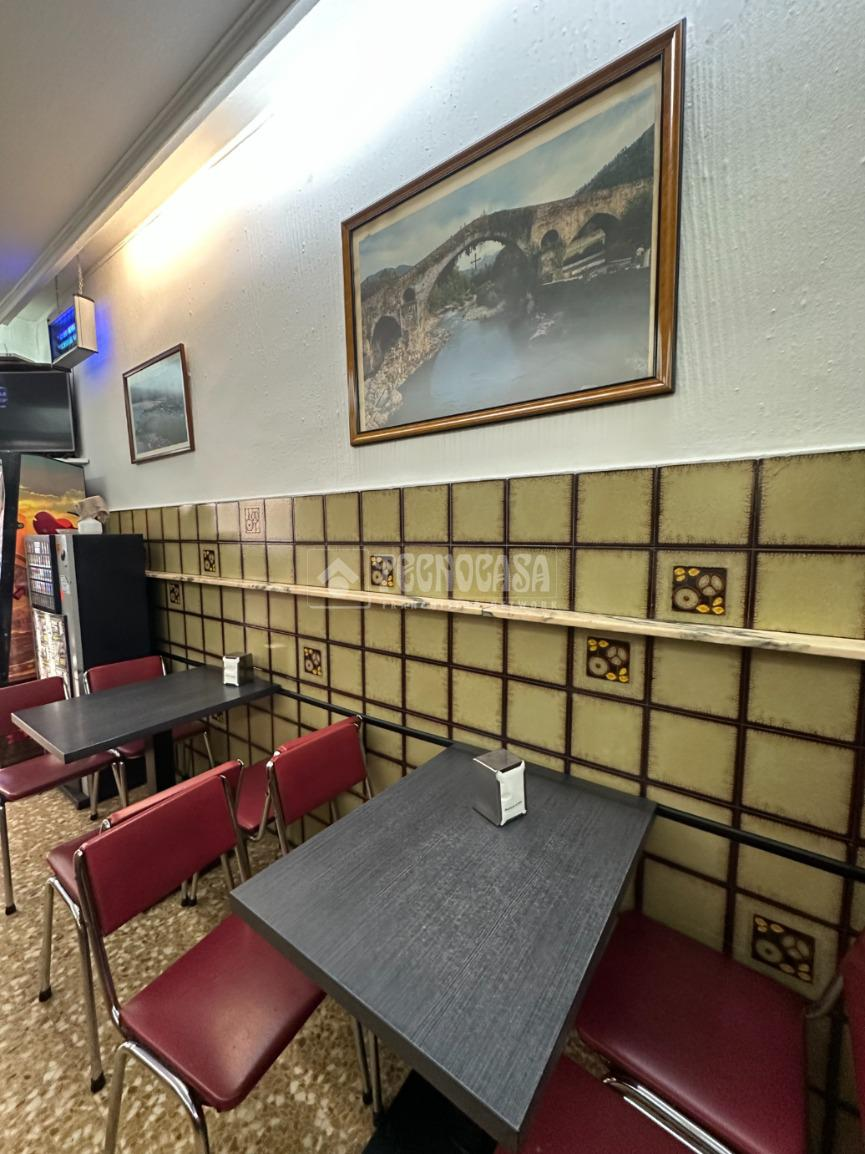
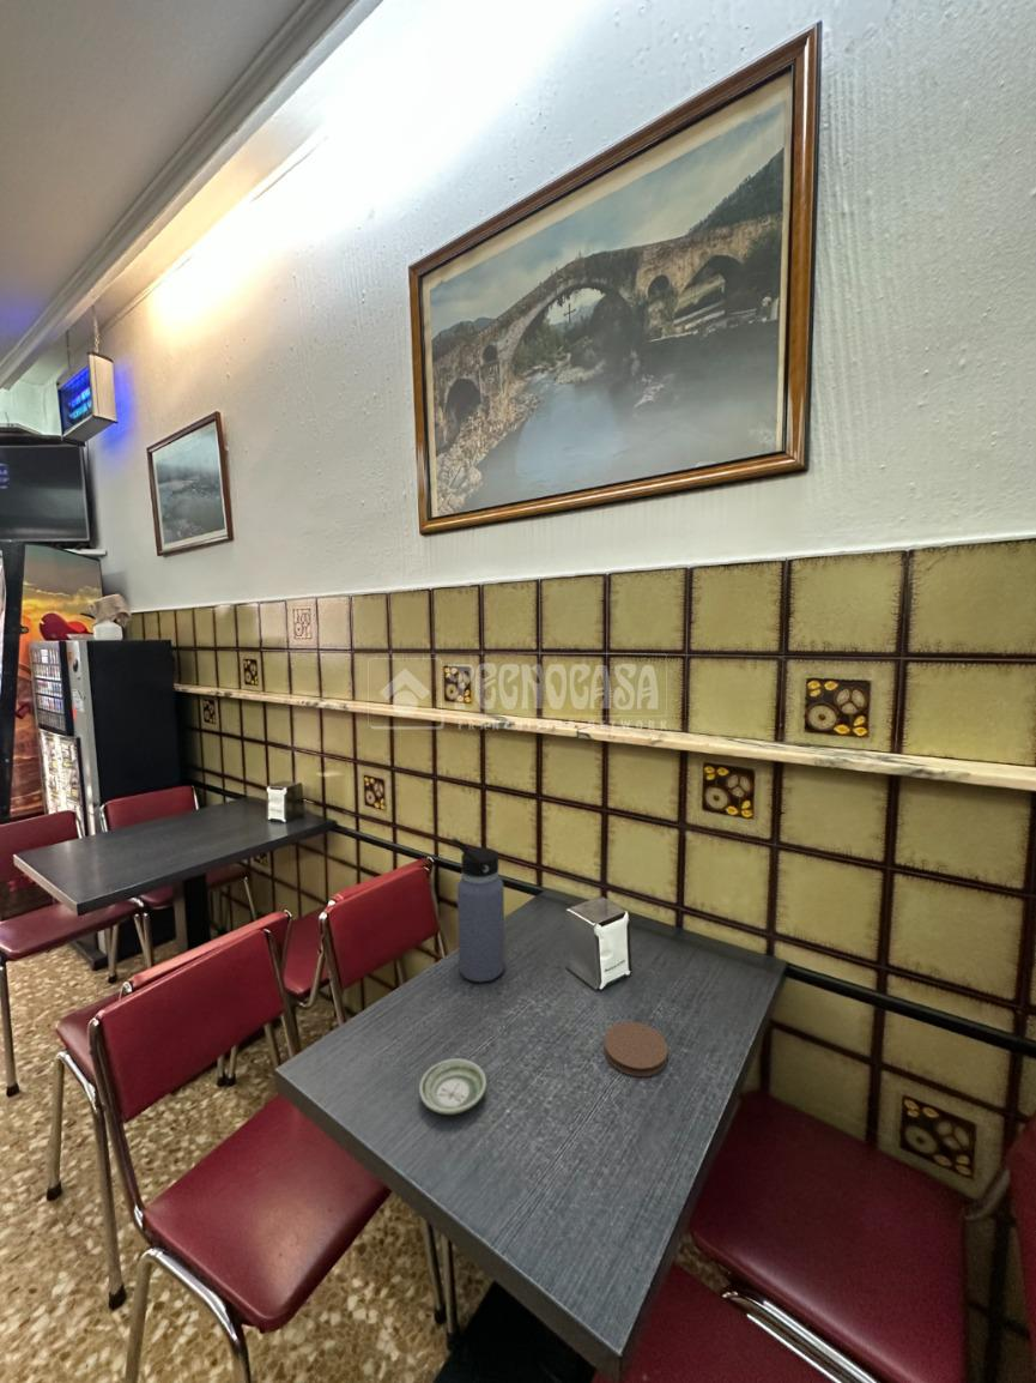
+ saucer (453, 1089)
+ water bottle (478, 904)
+ coaster (635, 1047)
